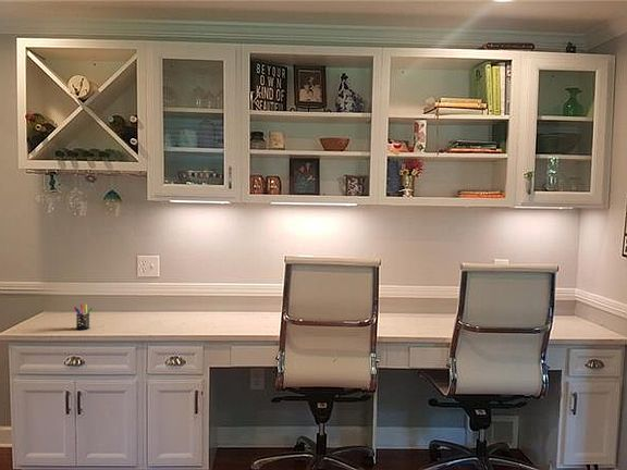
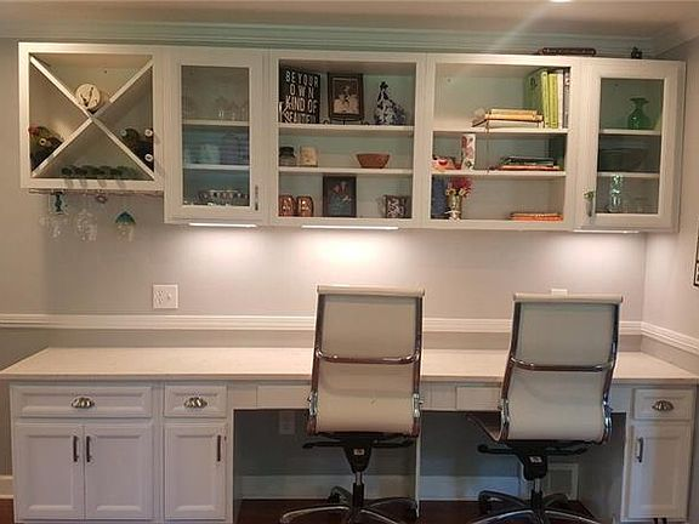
- pen holder (84, 316)
